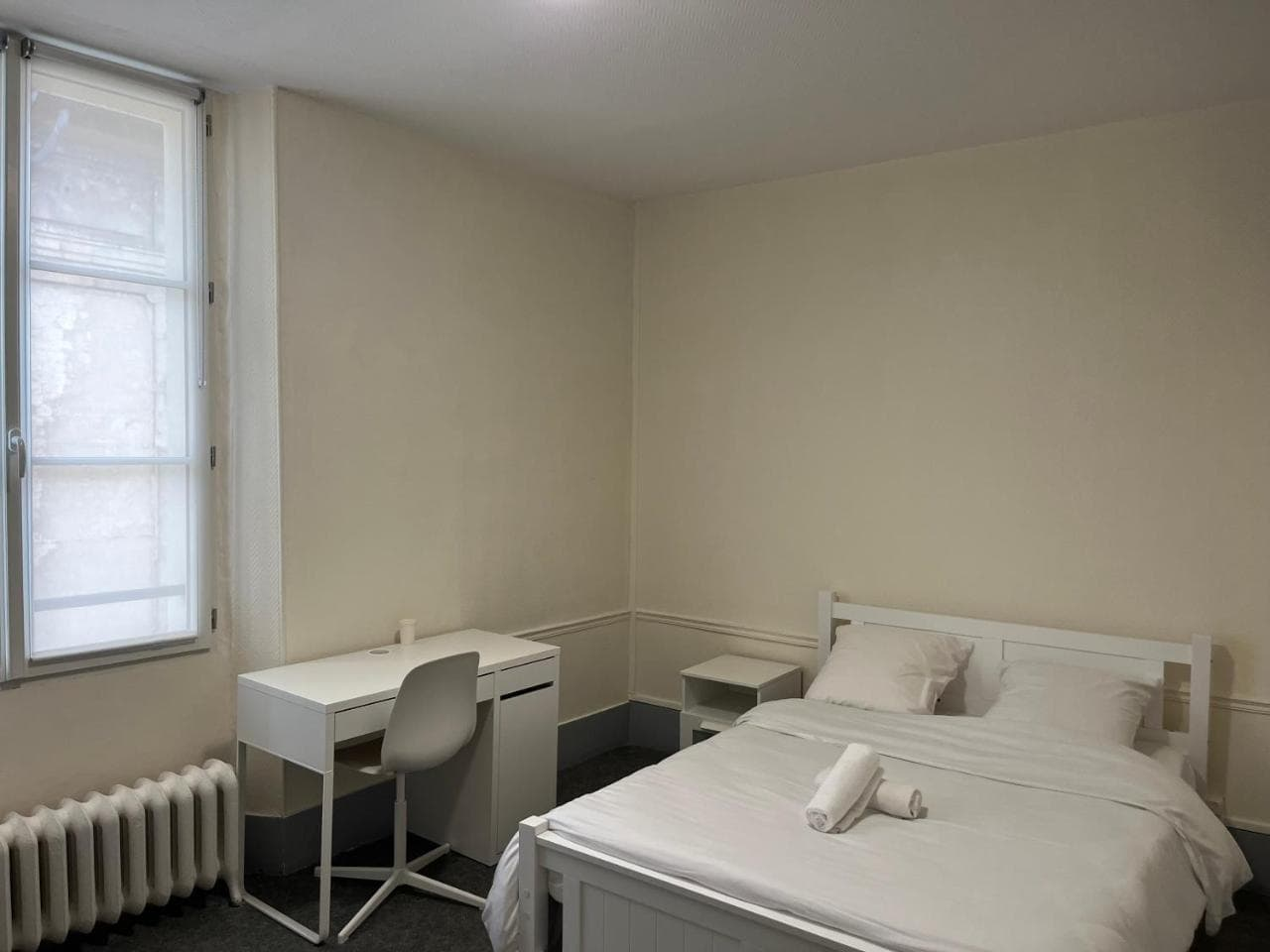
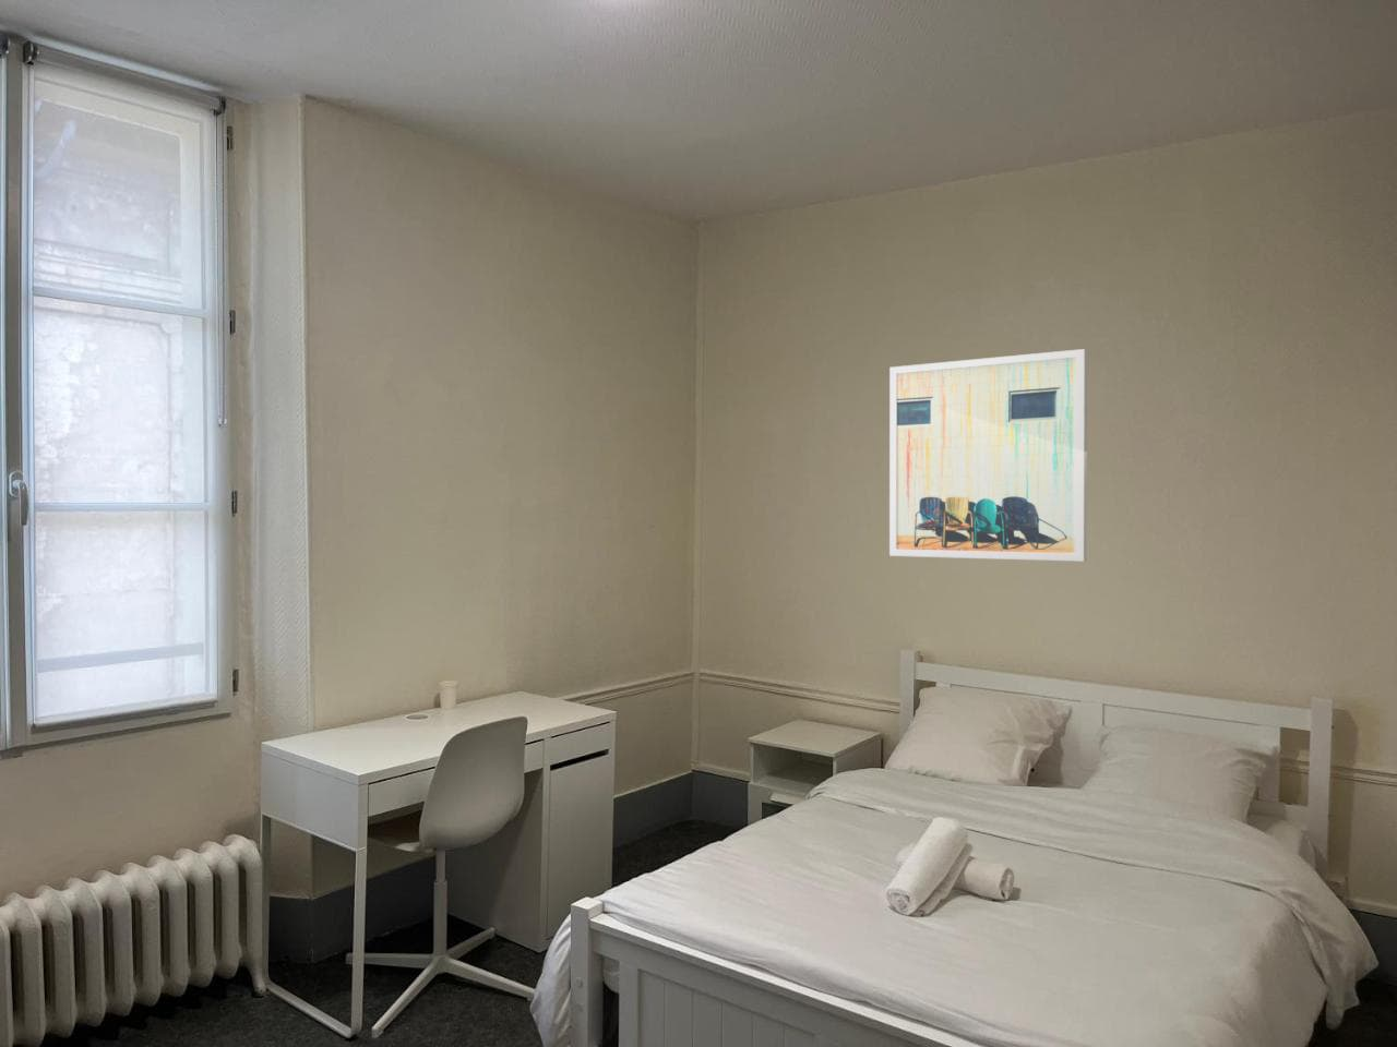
+ wall art (982, 458)
